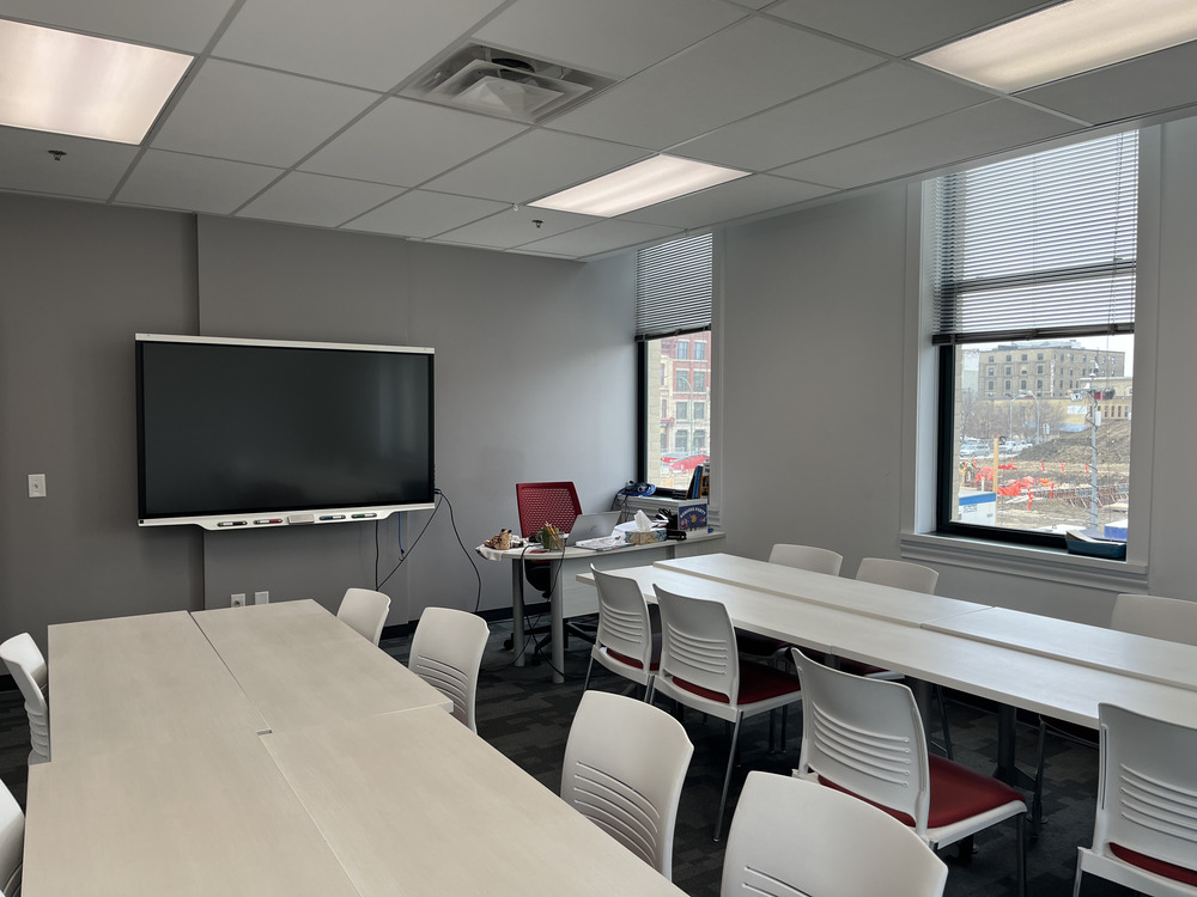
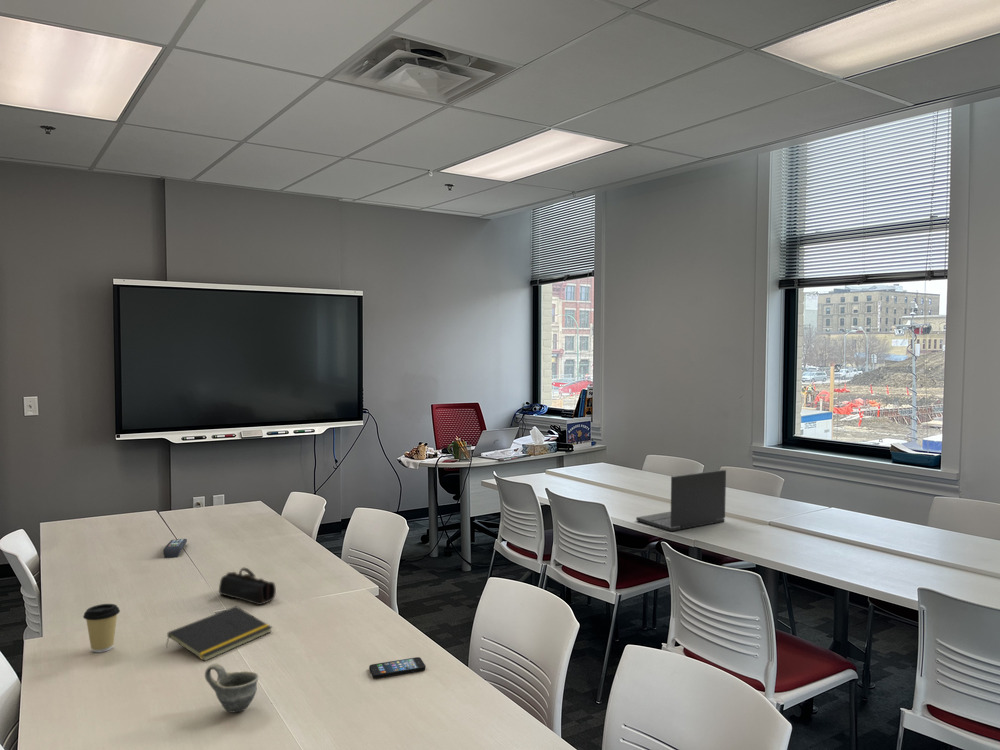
+ smartphone (397, 667)
+ remote control (175, 546)
+ notepad (221, 631)
+ cup (234, 686)
+ pencil case (247, 582)
+ laptop (680, 495)
+ coffee cup (102, 627)
